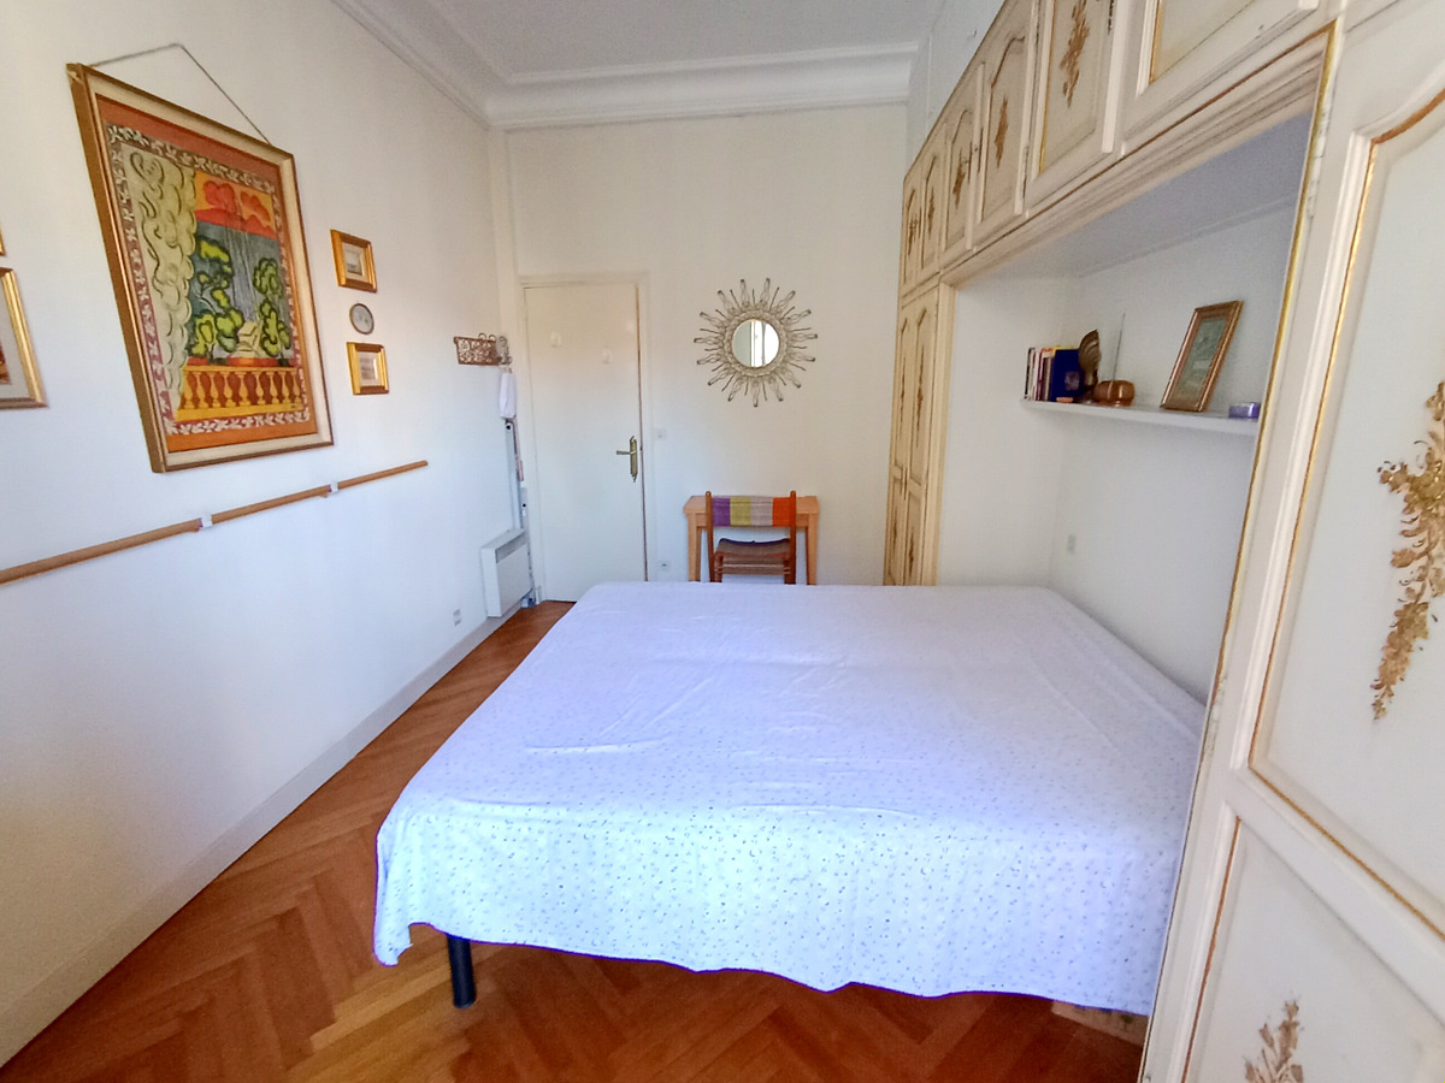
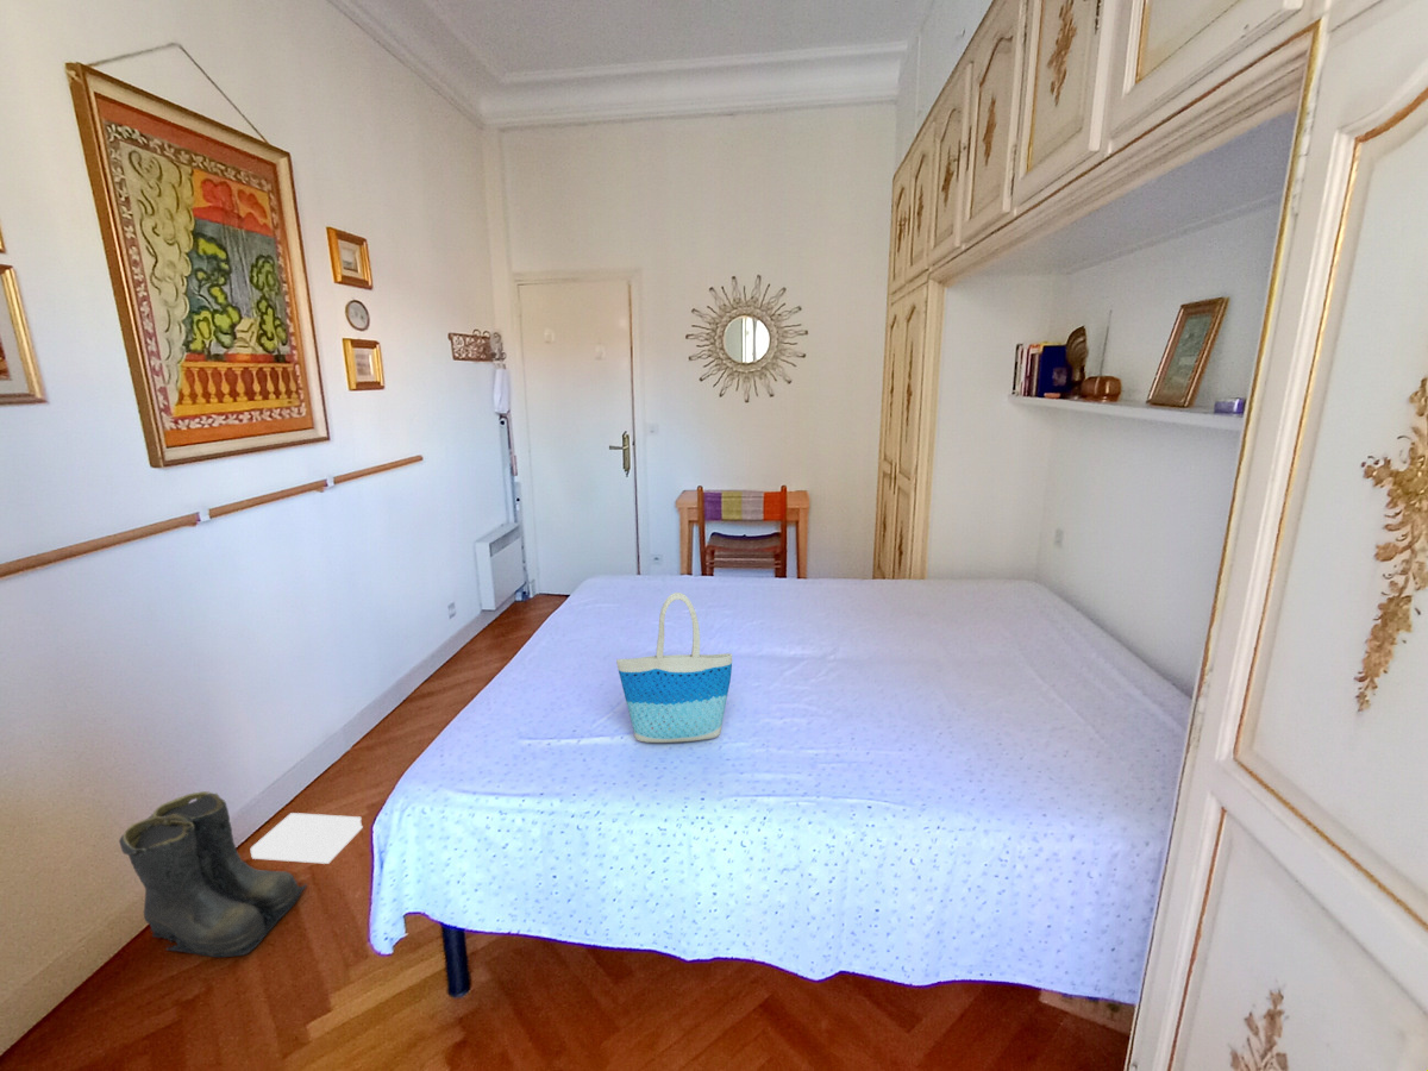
+ bible (308, 837)
+ boots (213, 869)
+ tote bag (675, 668)
